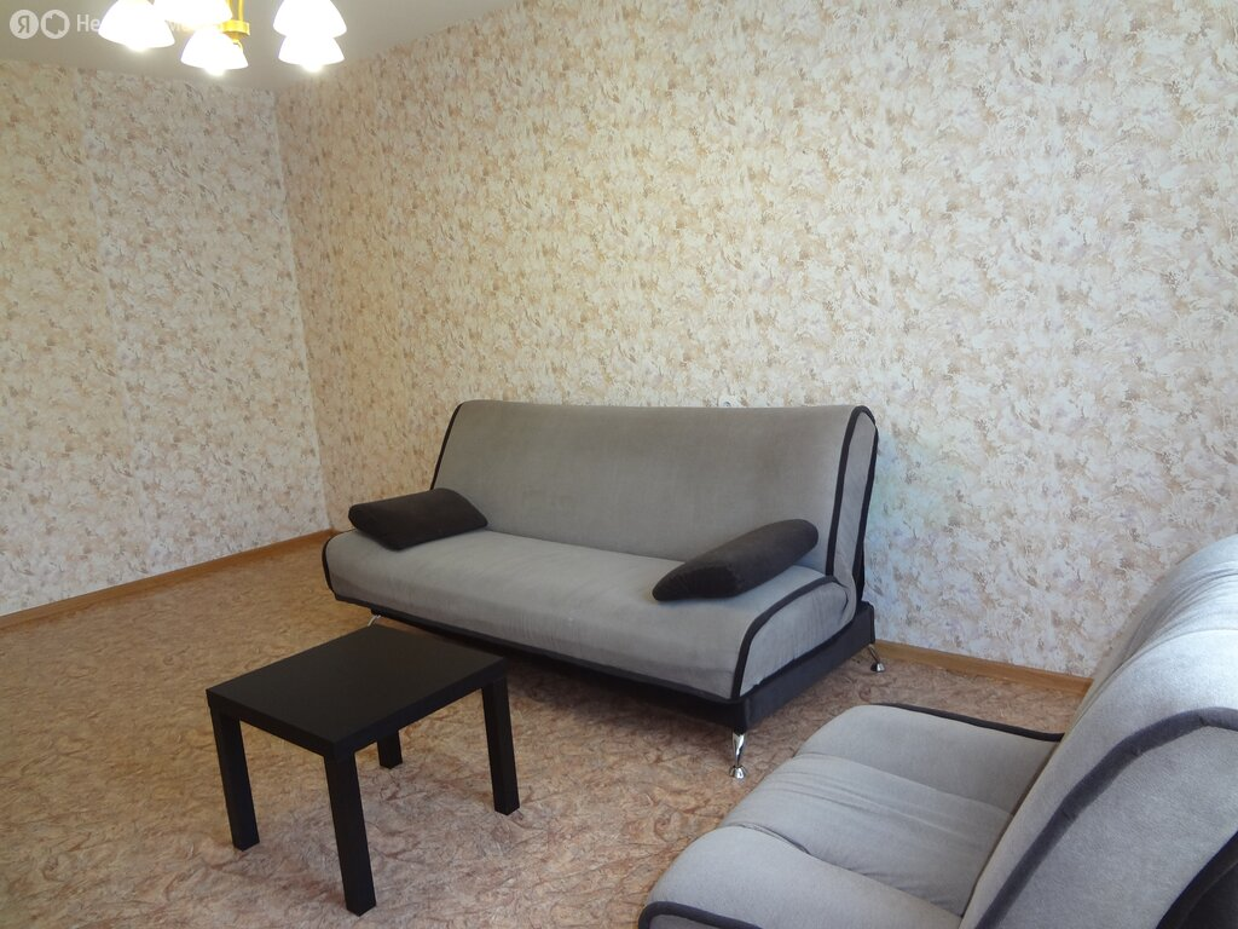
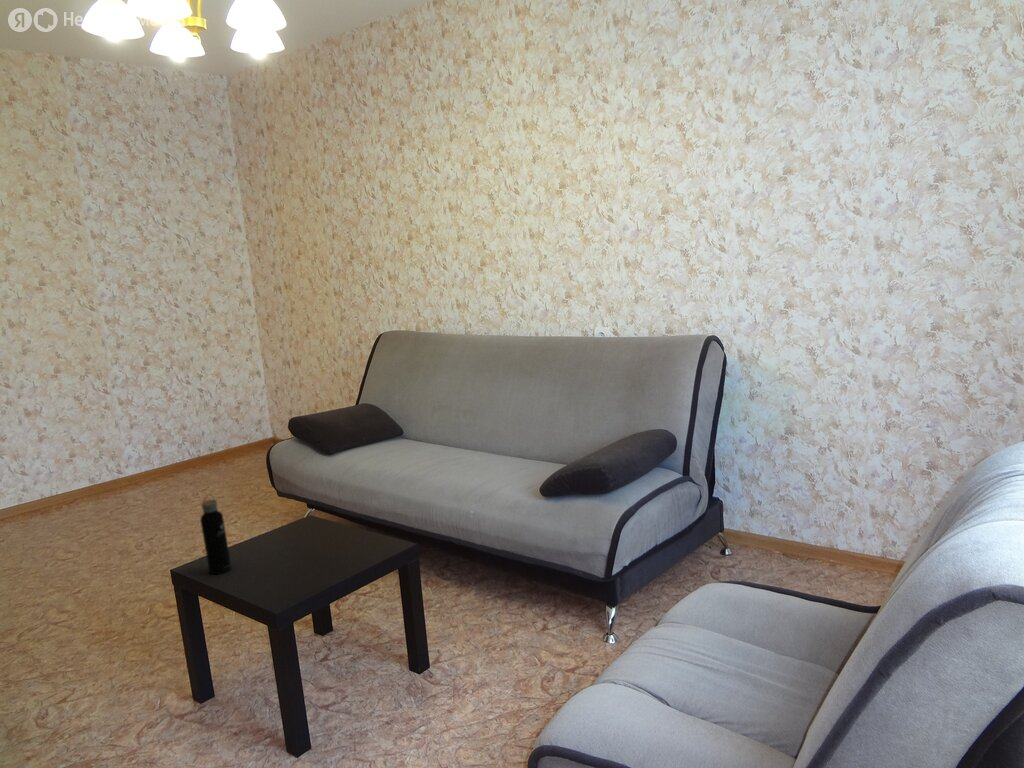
+ water bottle (214, 532)
